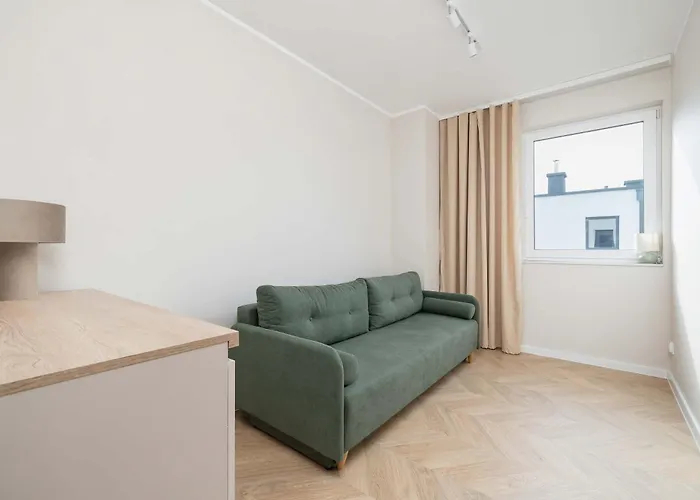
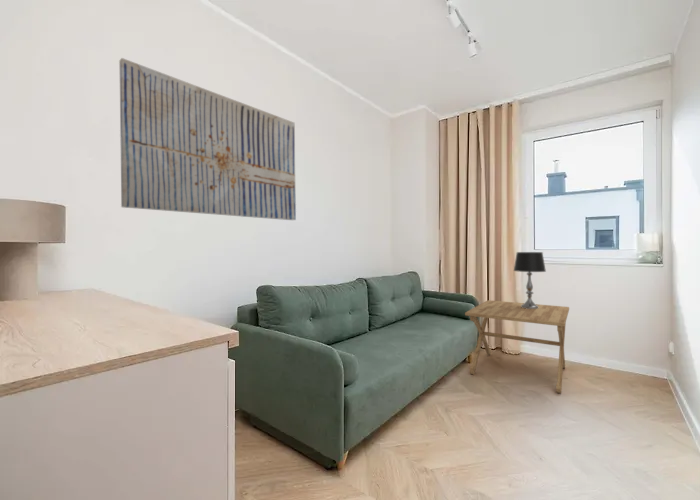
+ table lamp (529, 279)
+ side table (519, 339)
+ wall art (225, 156)
